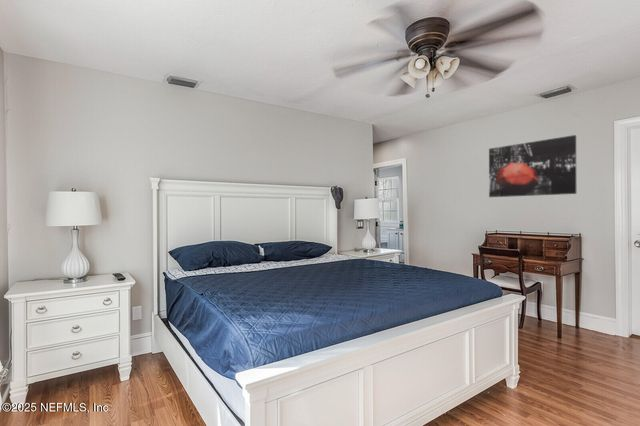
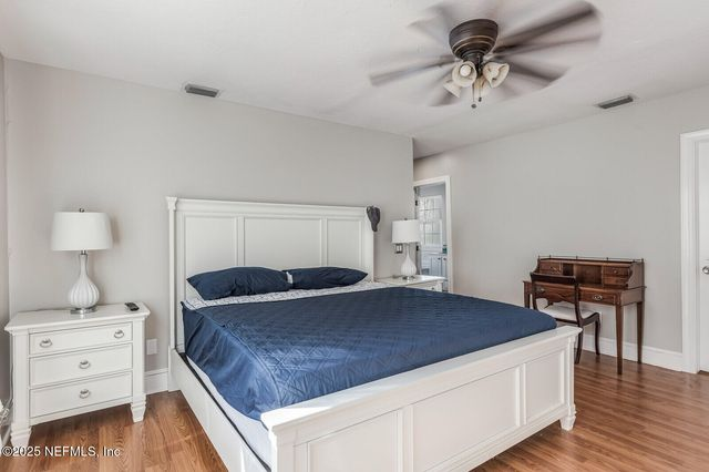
- wall art (528, 169)
